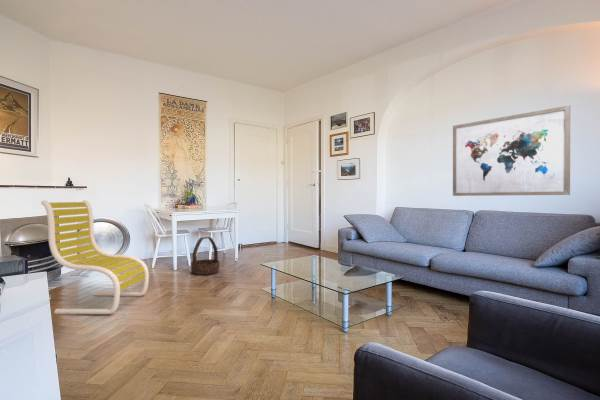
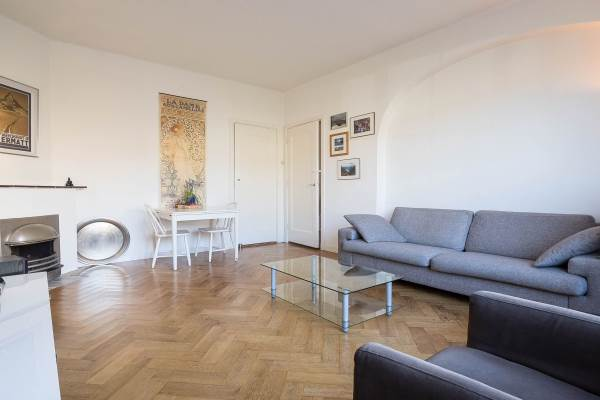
- basket (207, 259)
- wall art (504, 156)
- lounge chair (100, 252)
